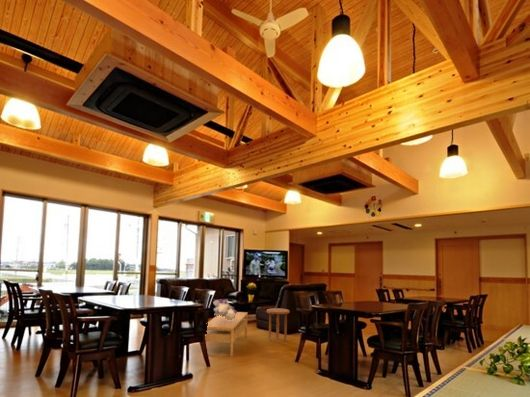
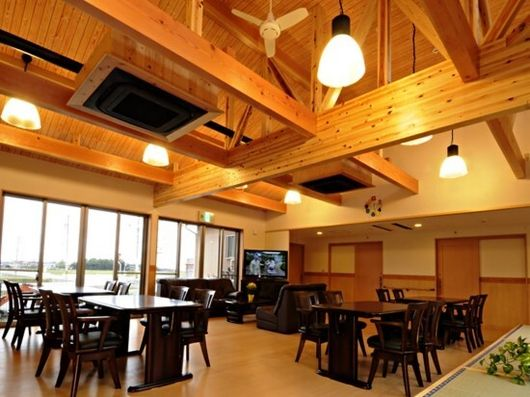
- coffee table (227, 332)
- bouquet (222, 310)
- side table (277, 325)
